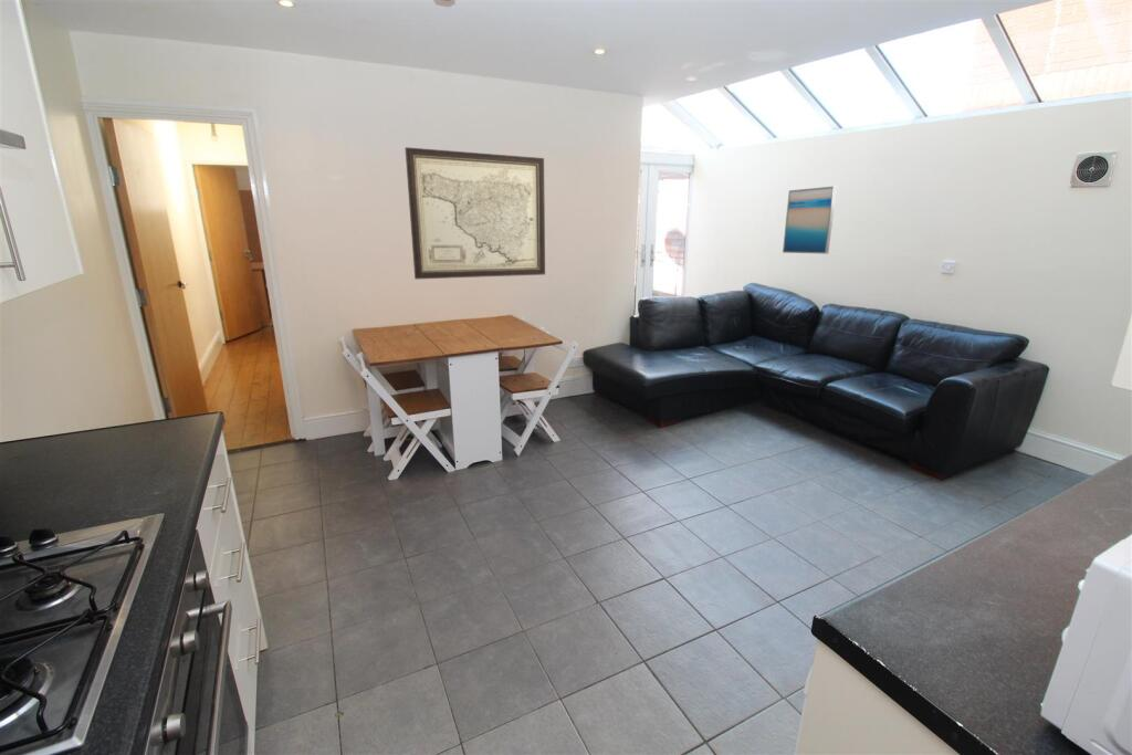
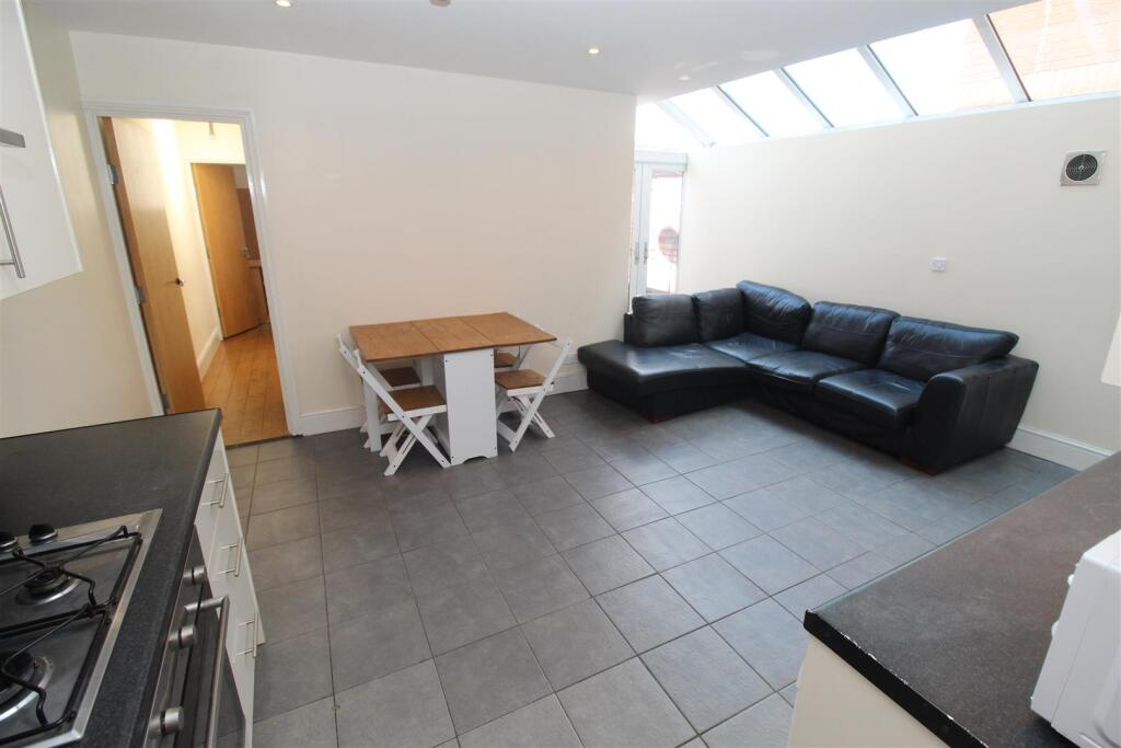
- wall art (481, 217)
- wall art (808, 221)
